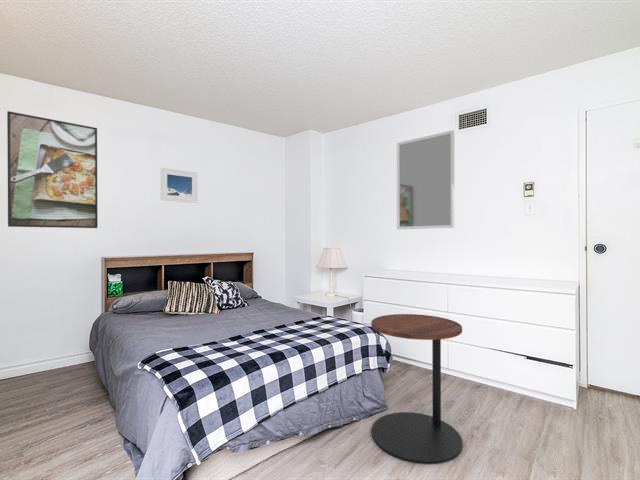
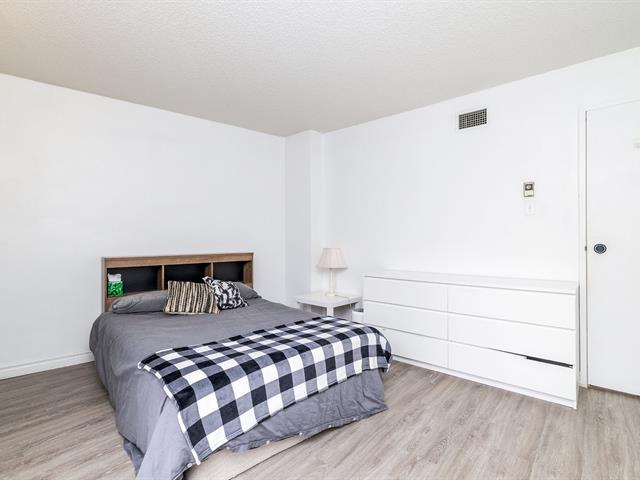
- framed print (55, 173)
- home mirror (424, 182)
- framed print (179, 185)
- side table (432, 379)
